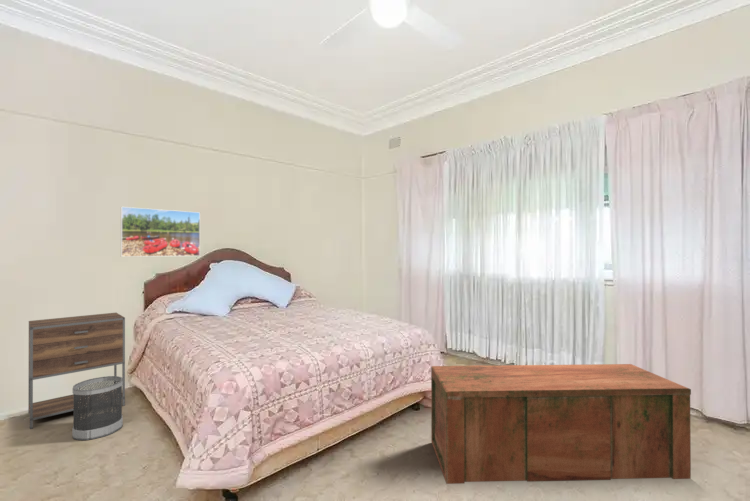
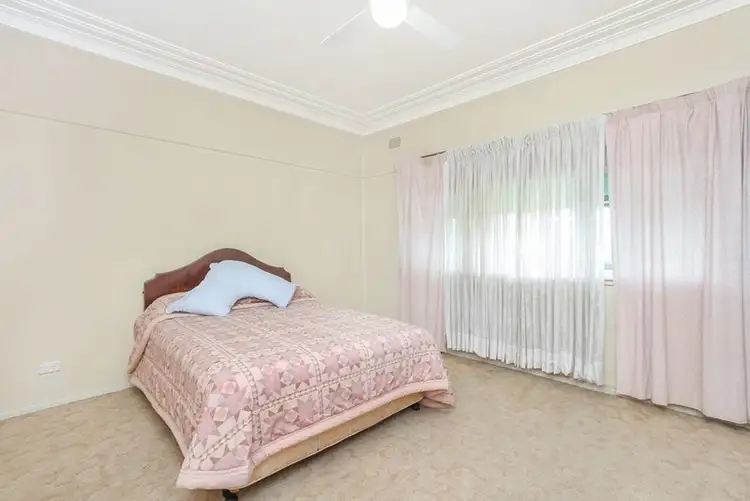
- nightstand (78, 364)
- wastebasket (98, 406)
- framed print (162, 233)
- bench (549, 417)
